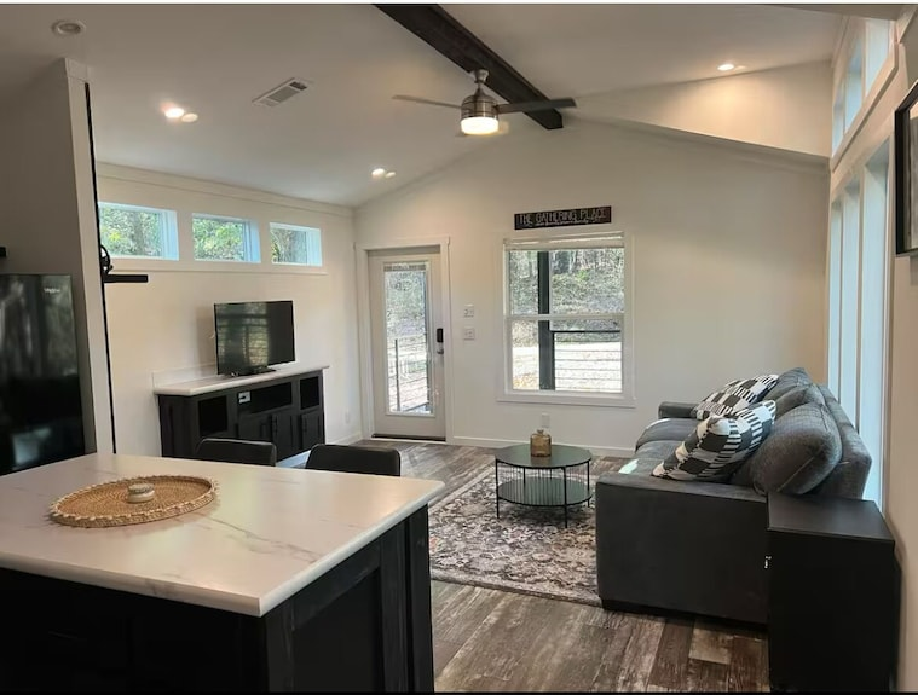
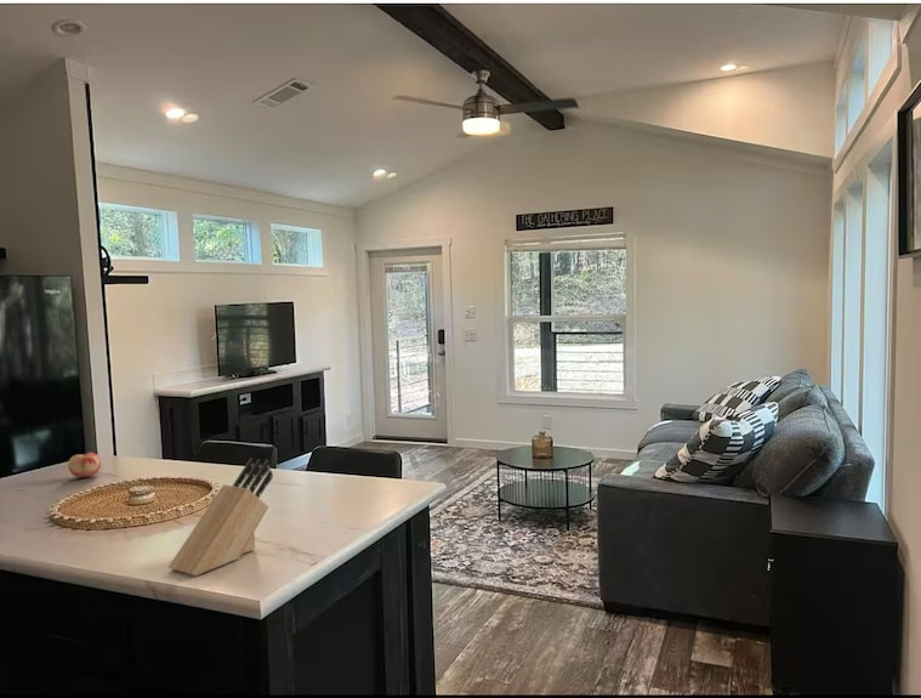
+ fruit (84, 465)
+ knife block (226, 511)
